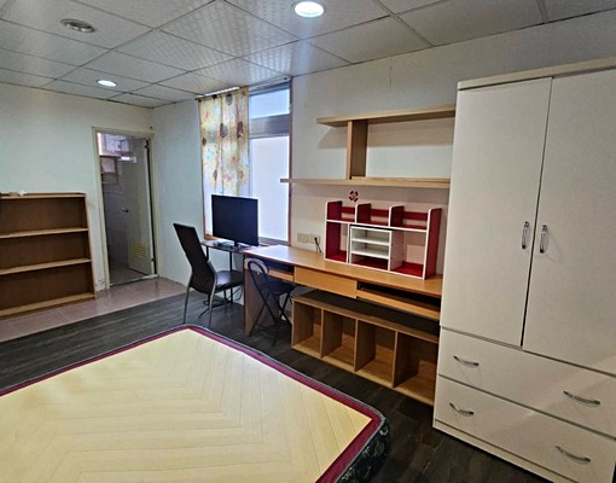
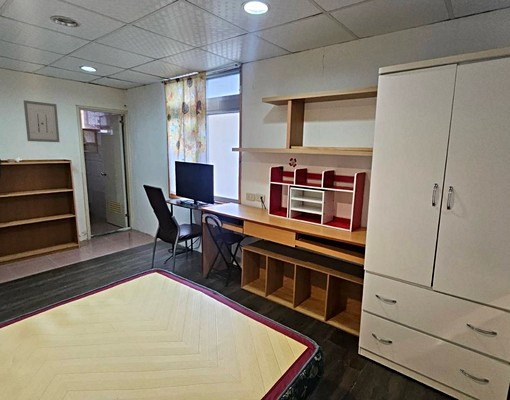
+ wall art (42, 122)
